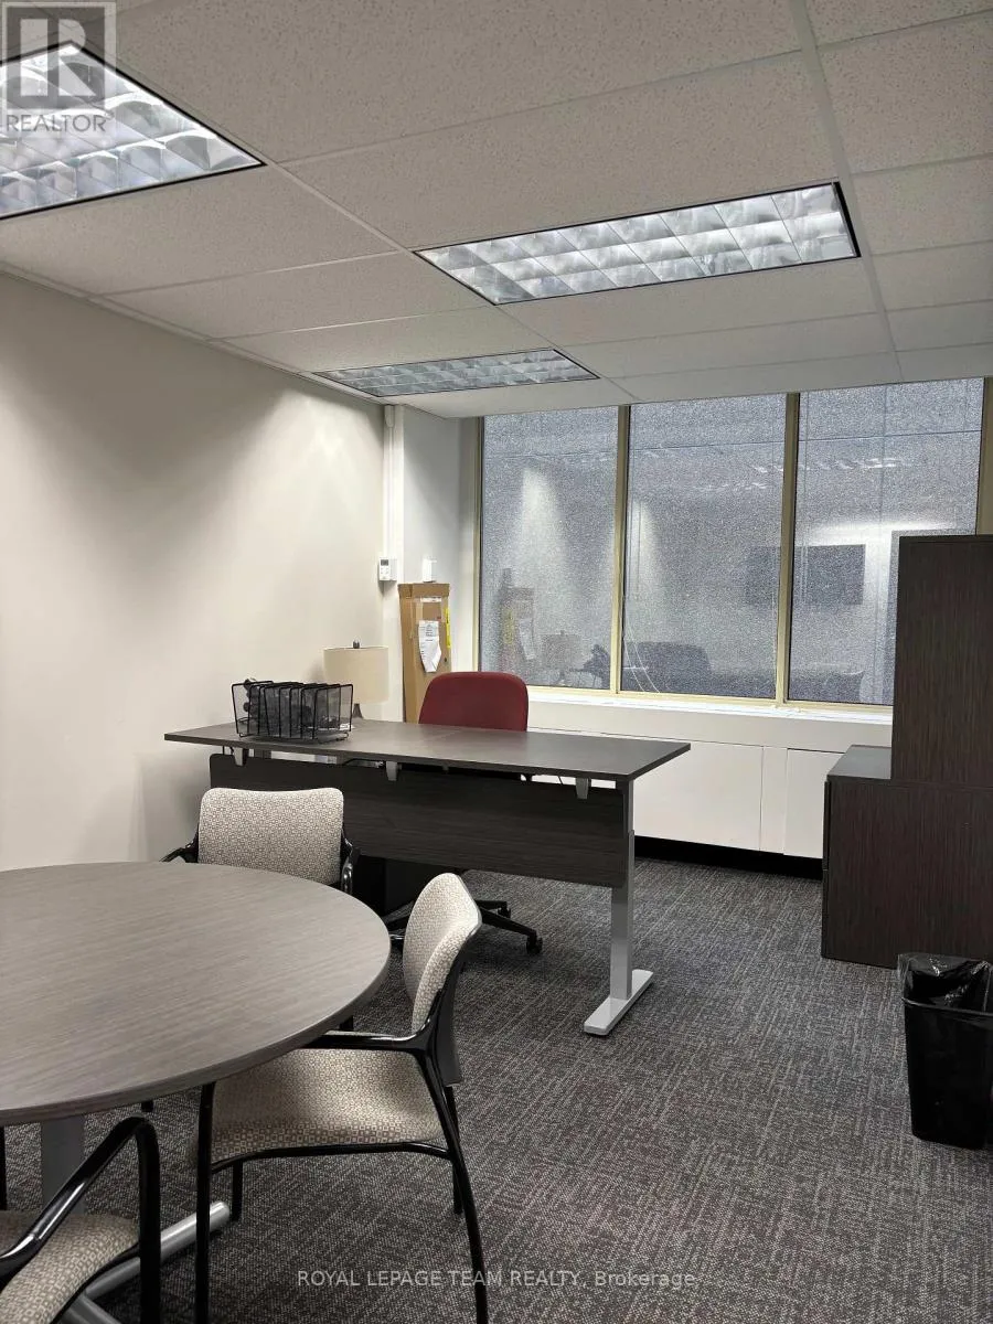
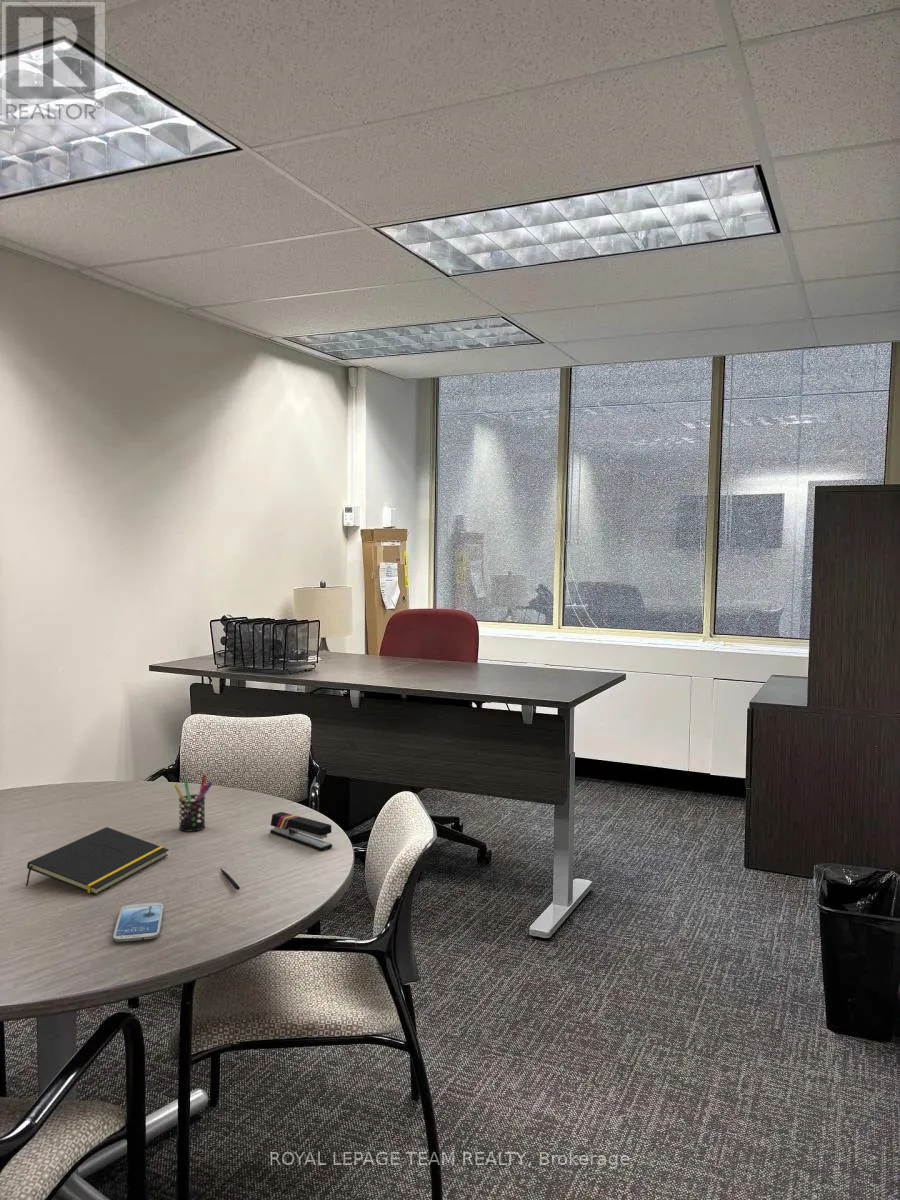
+ smartphone (139, 921)
+ notepad (101, 858)
+ stapler (300, 828)
+ pen holder (192, 801)
+ pen (229, 877)
